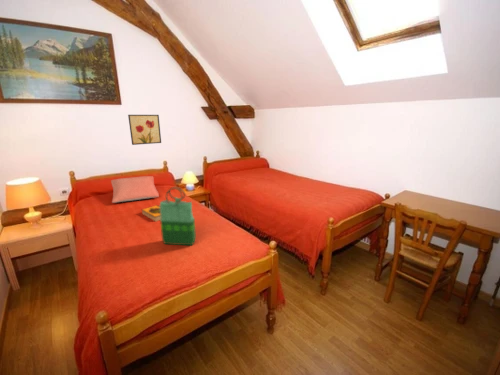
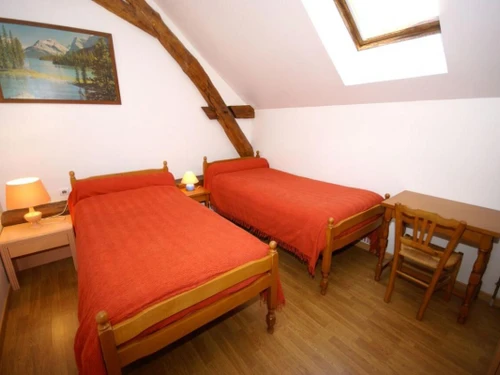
- pillow (134, 188)
- tote bag (177, 215)
- wall art (145, 129)
- hardback book (157, 212)
